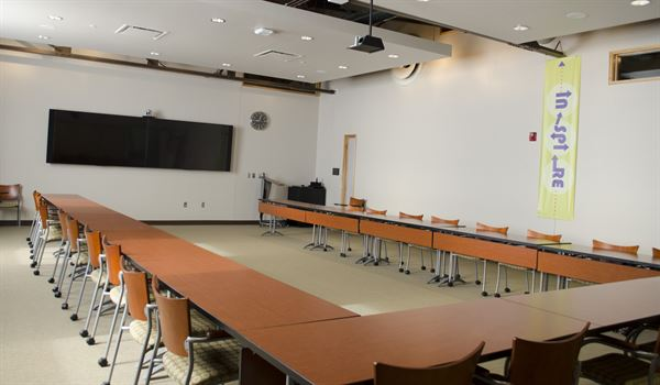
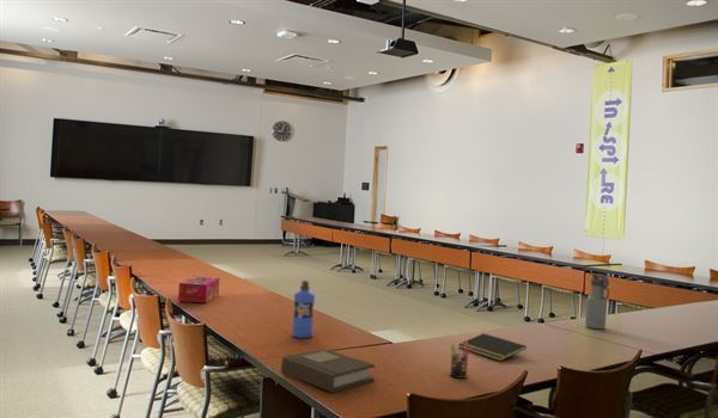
+ book (327, 368)
+ pen holder (458, 358)
+ water bottle (303, 308)
+ notepad (491, 346)
+ water bottle (596, 301)
+ tissue box (199, 288)
